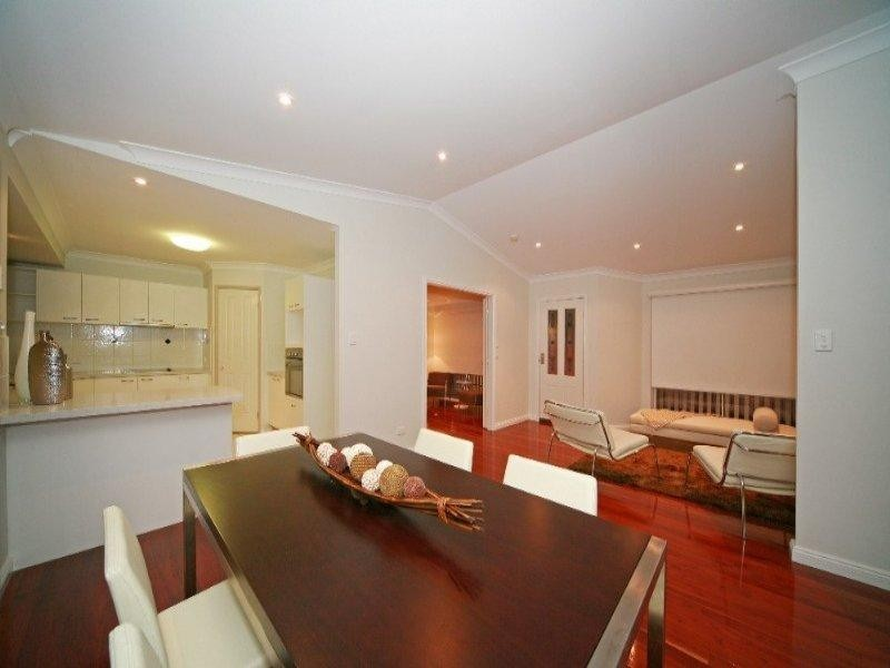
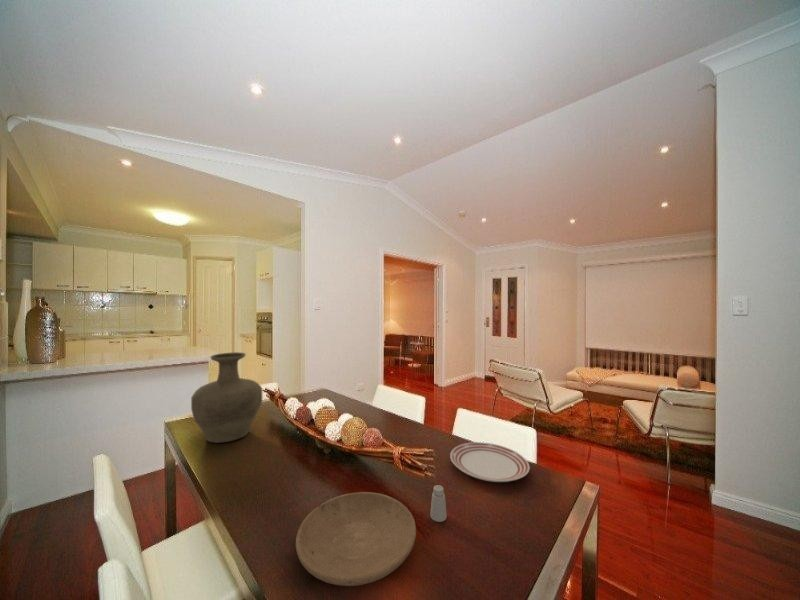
+ dinner plate (488, 462)
+ vase (228, 395)
+ plate (357, 537)
+ saltshaker (438, 501)
